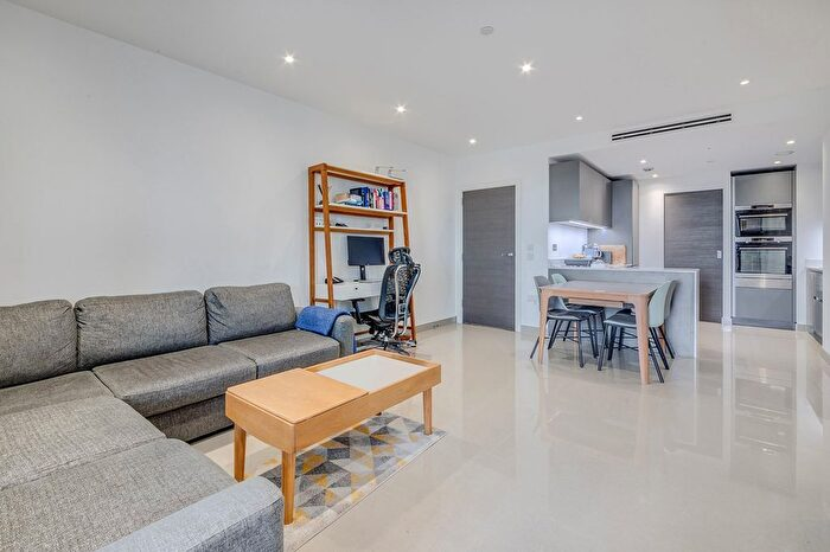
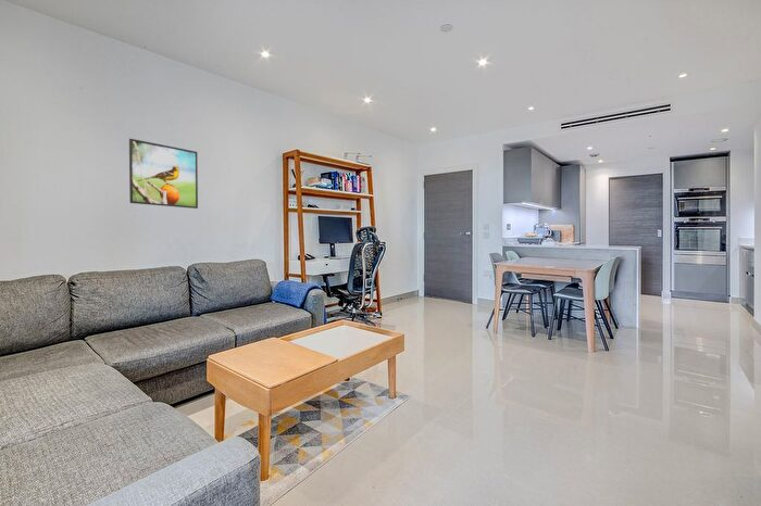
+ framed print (165, 175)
